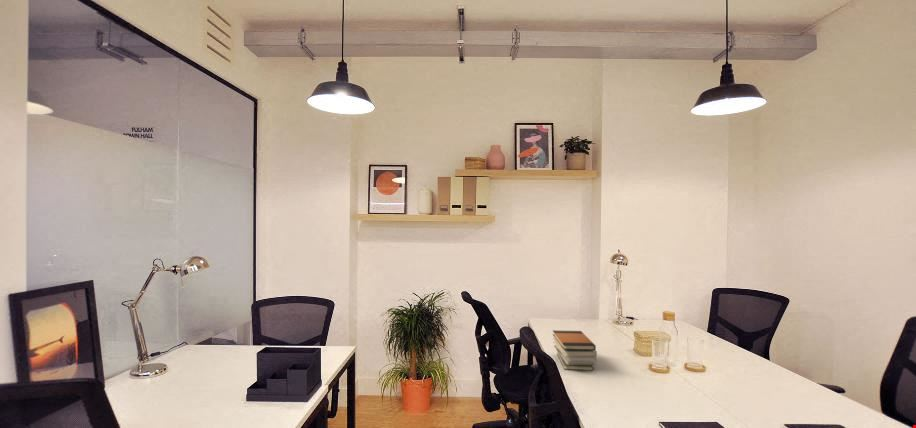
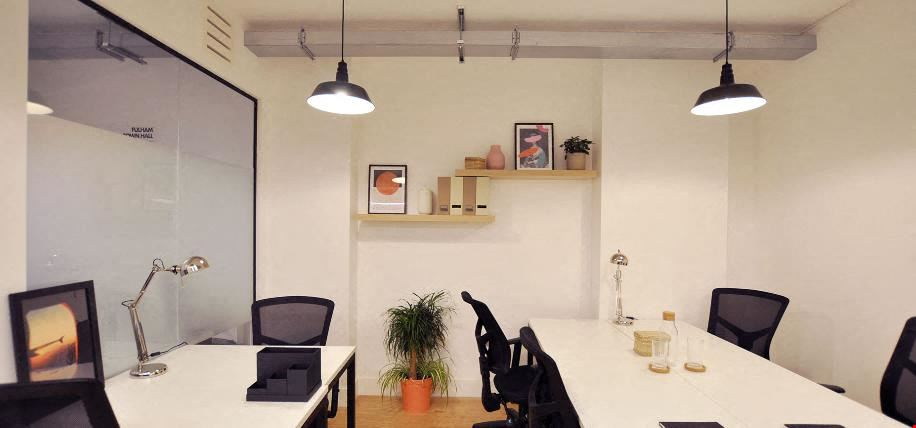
- book stack (573, 349)
